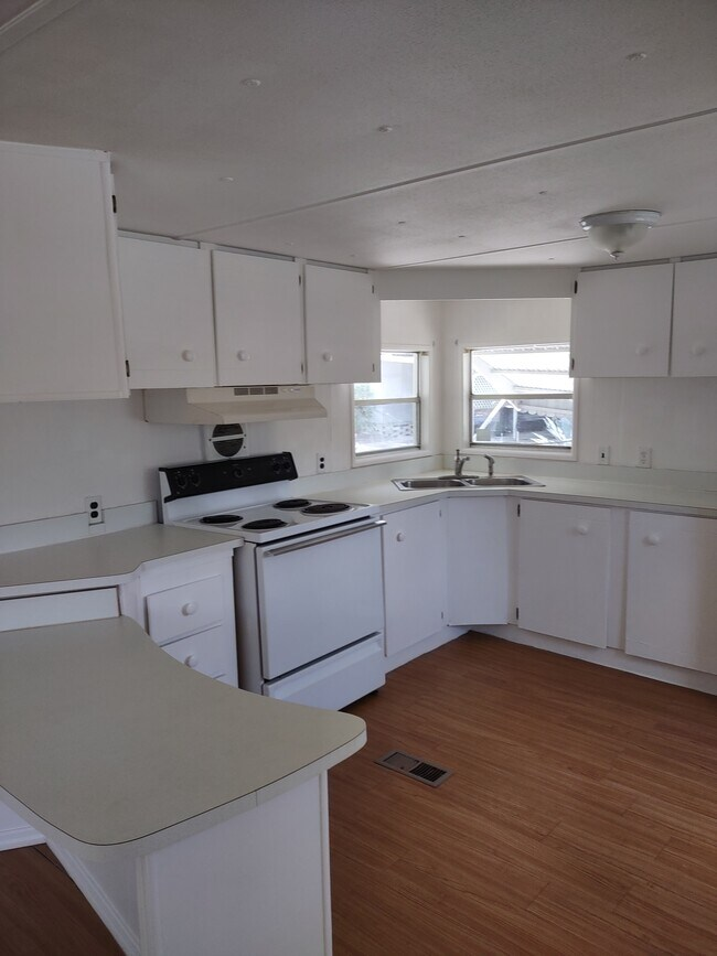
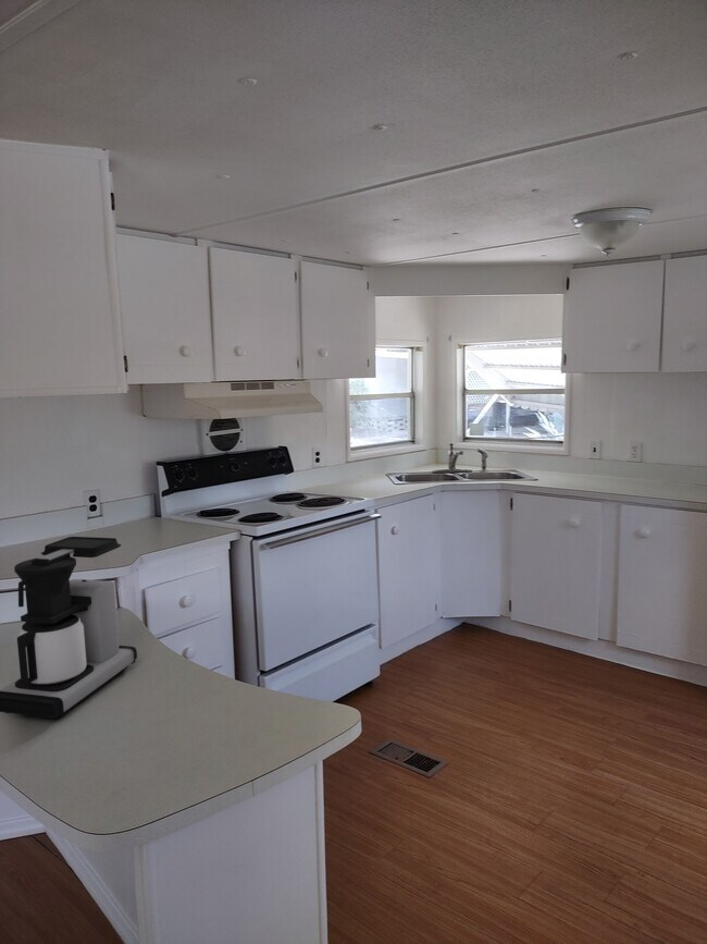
+ coffee maker (64, 621)
